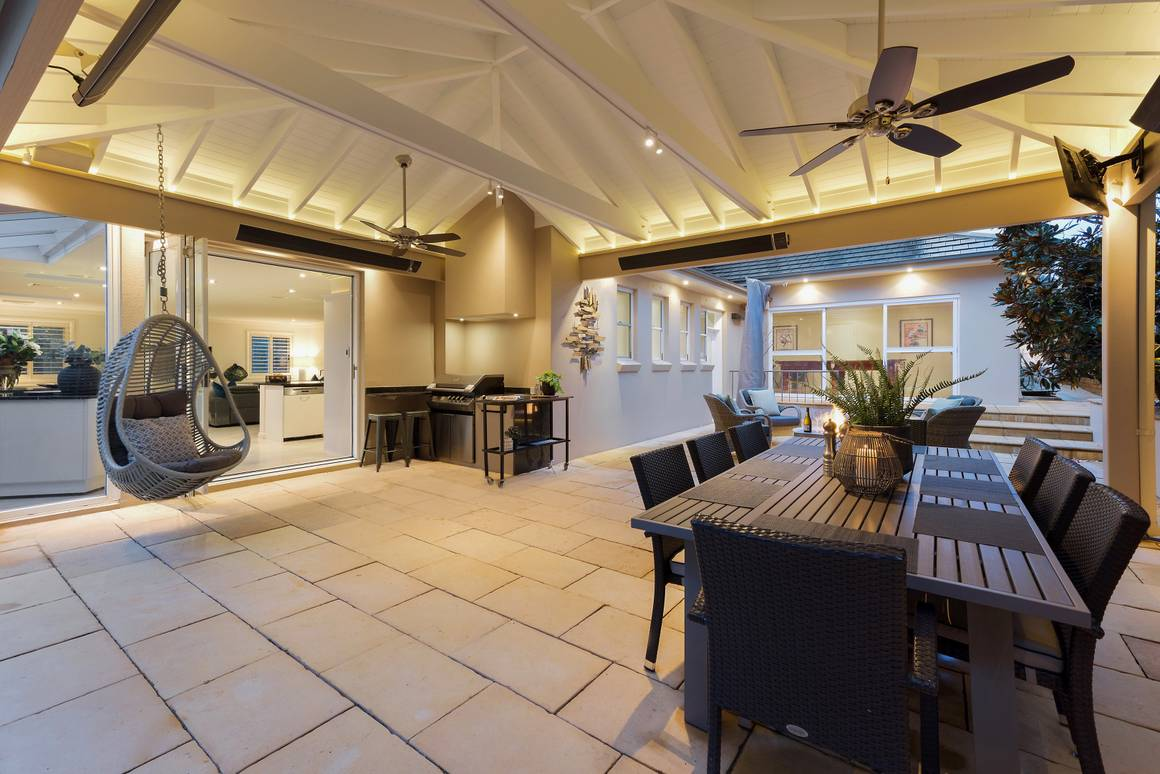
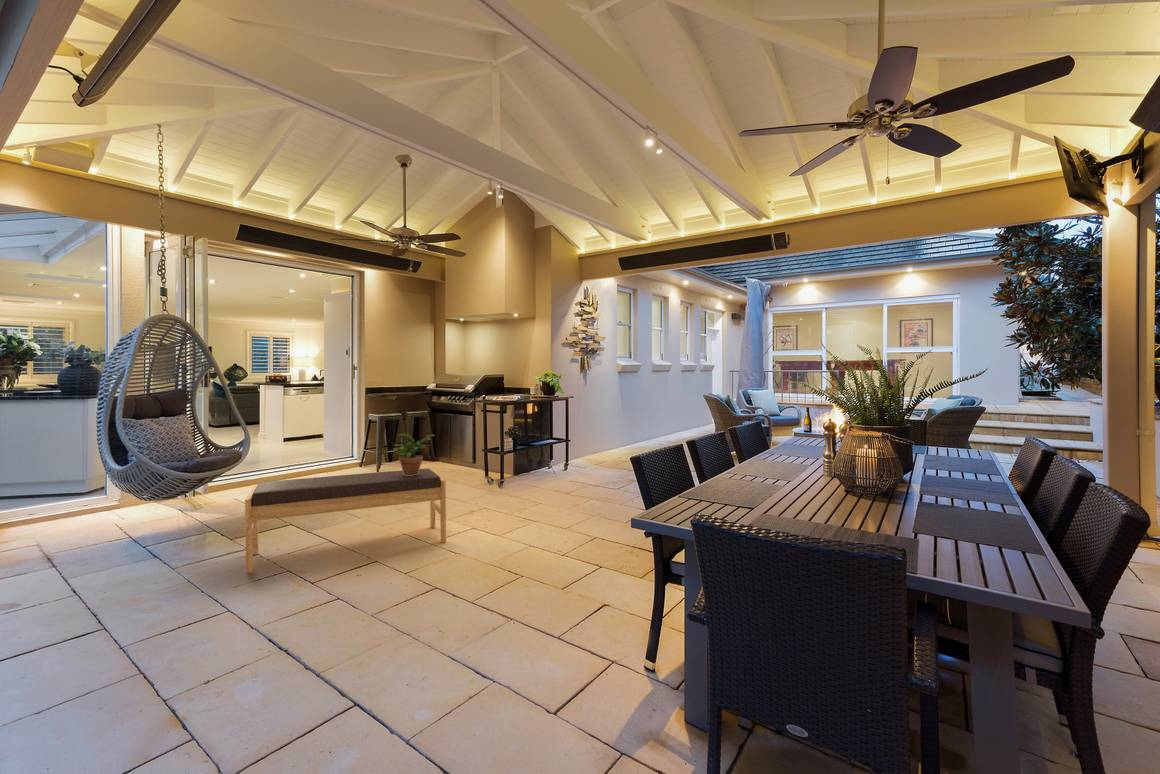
+ bench (352, 509)
+ potted plant (413, 452)
